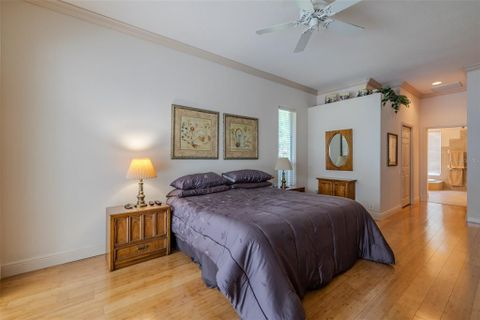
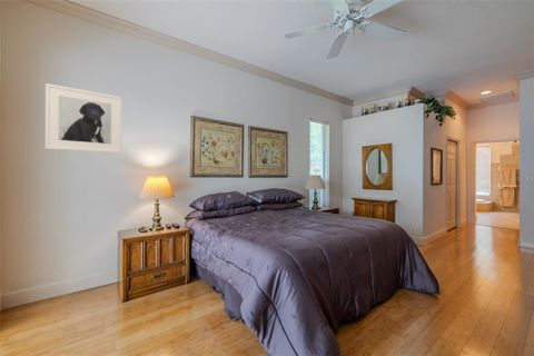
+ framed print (86, 120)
